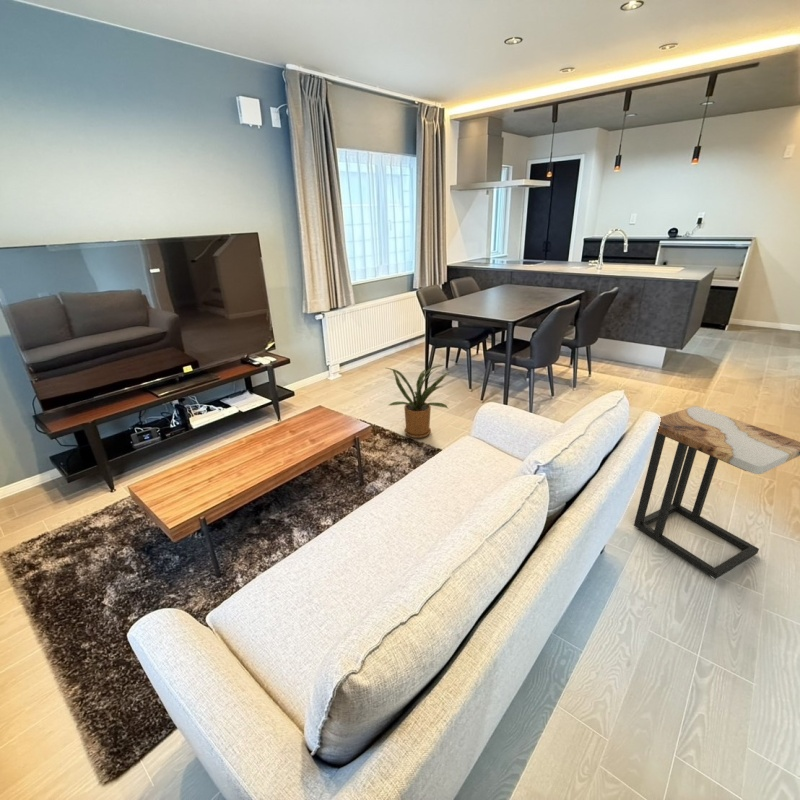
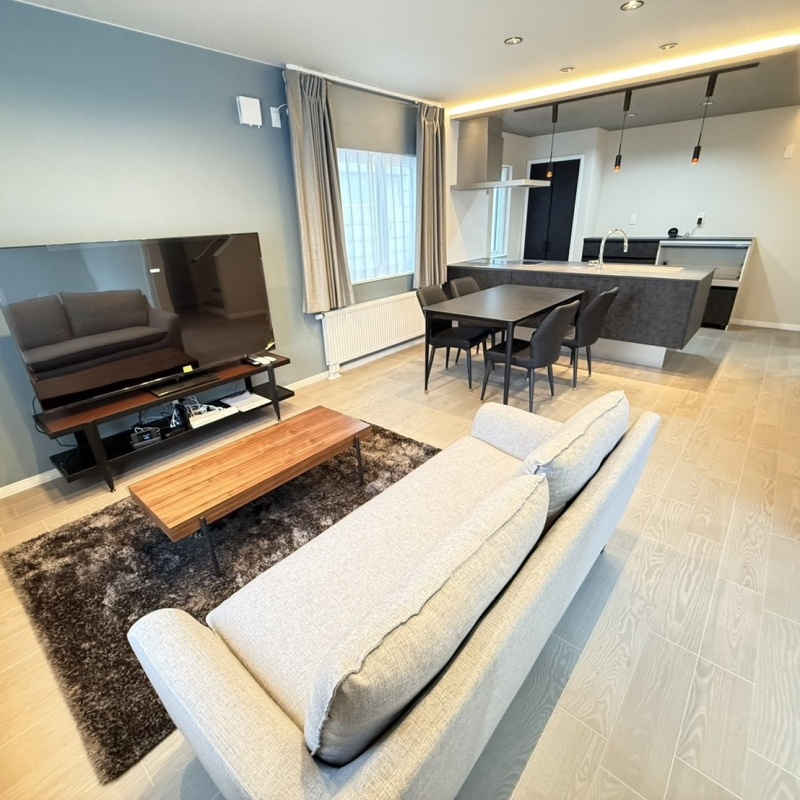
- house plant (419, 397)
- side table (705, 488)
